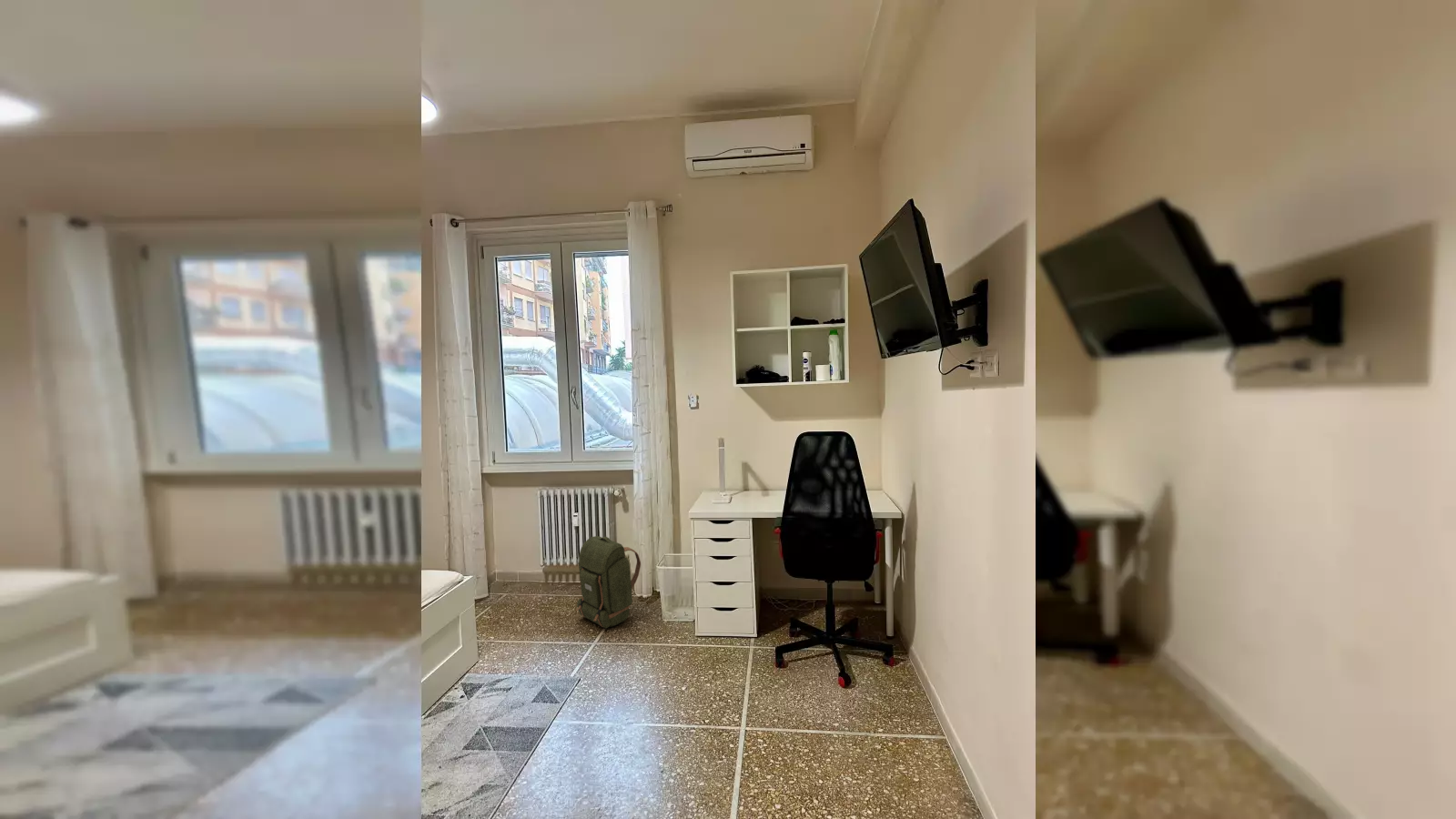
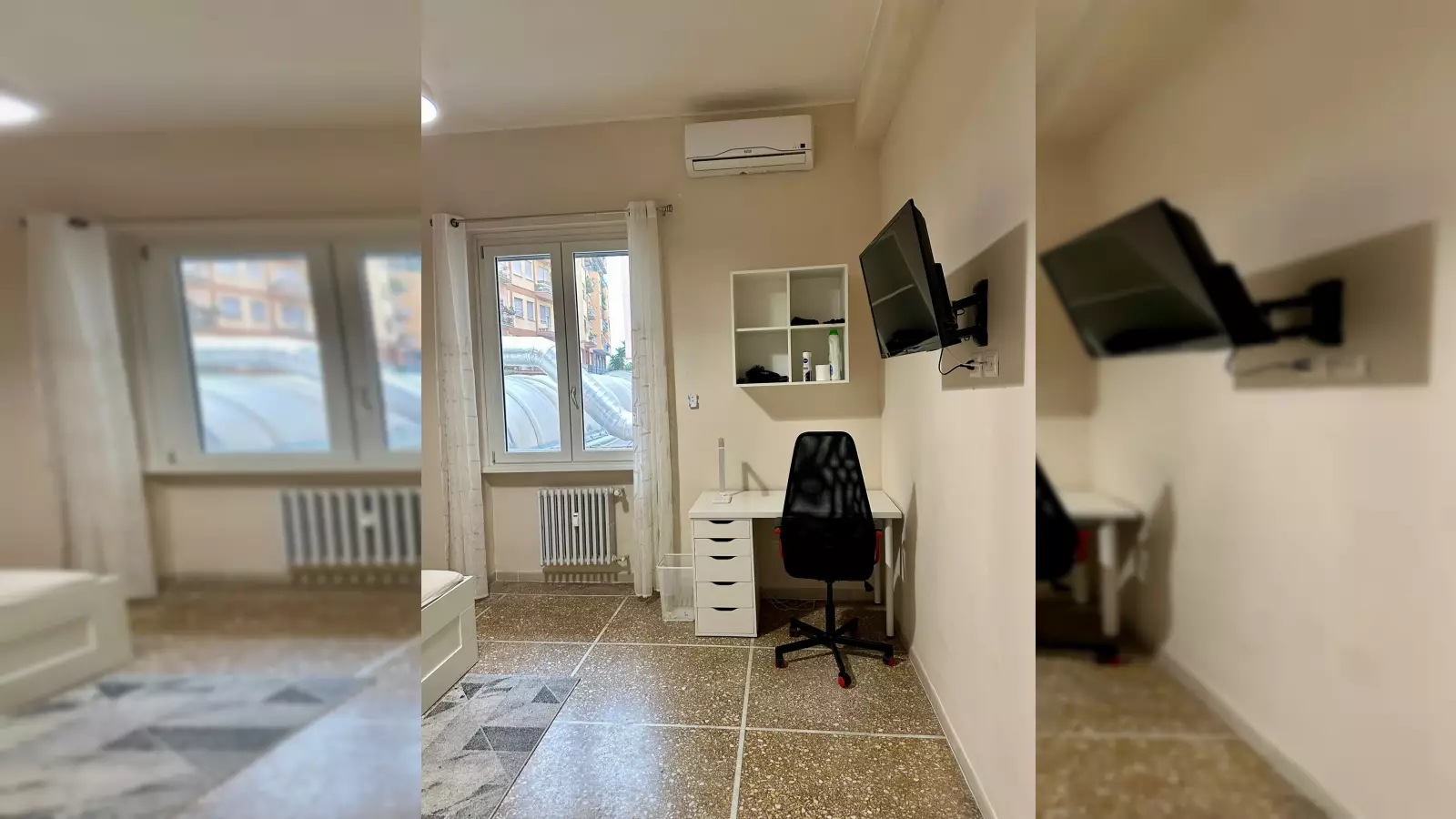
- backpack (609, 576)
